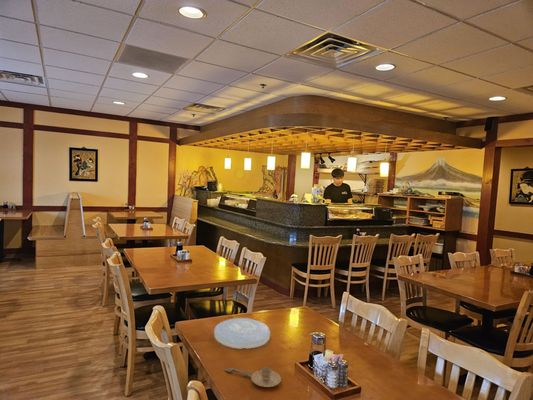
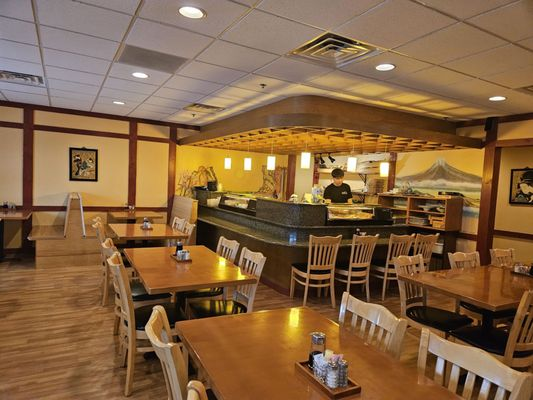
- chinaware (250, 372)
- plate (242, 330)
